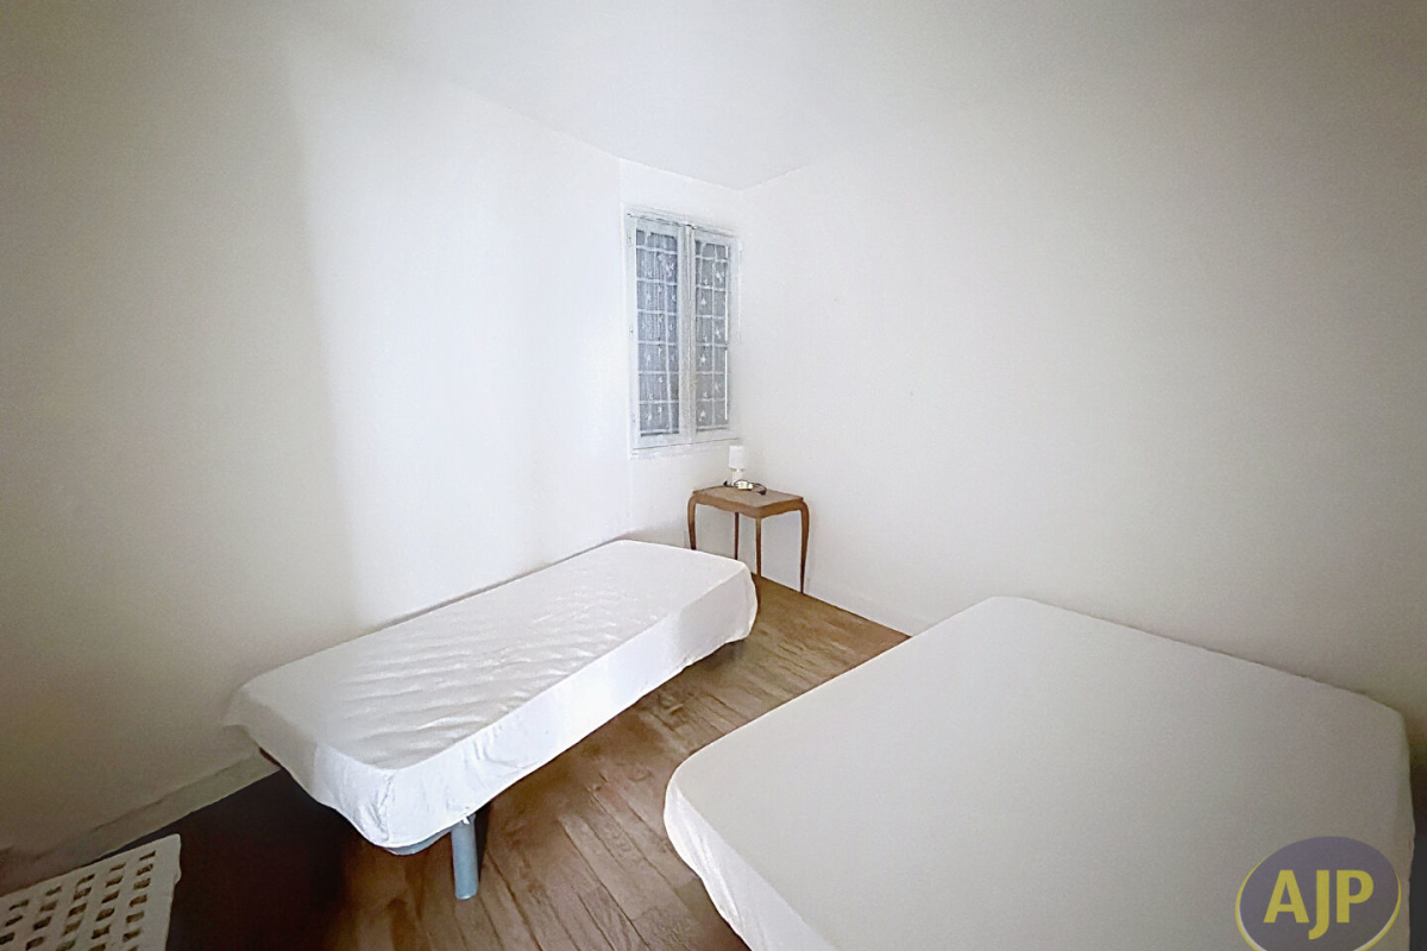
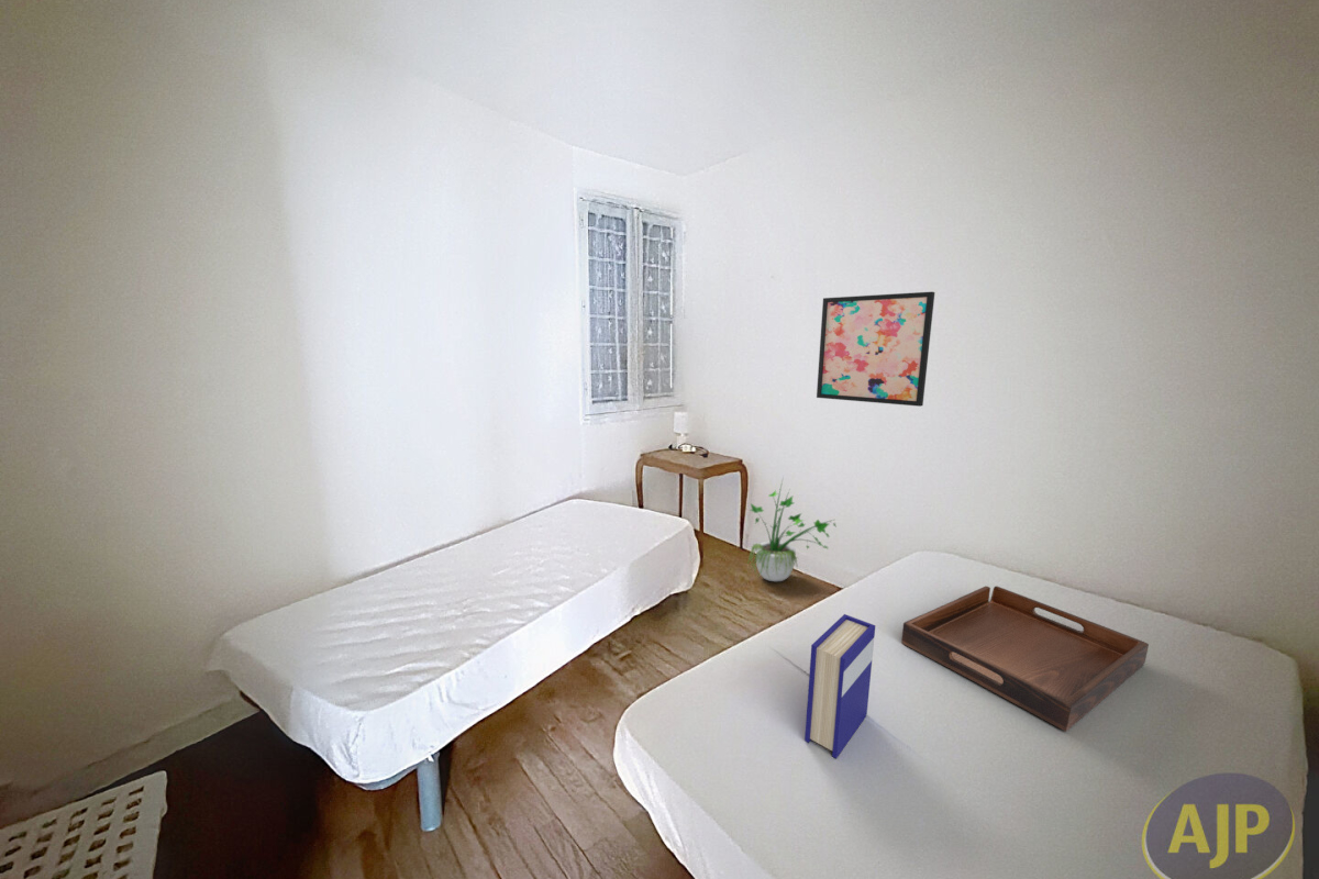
+ potted plant (790, 532)
+ serving tray (1020, 643)
+ wall art (871, 349)
+ hardback book (840, 681)
